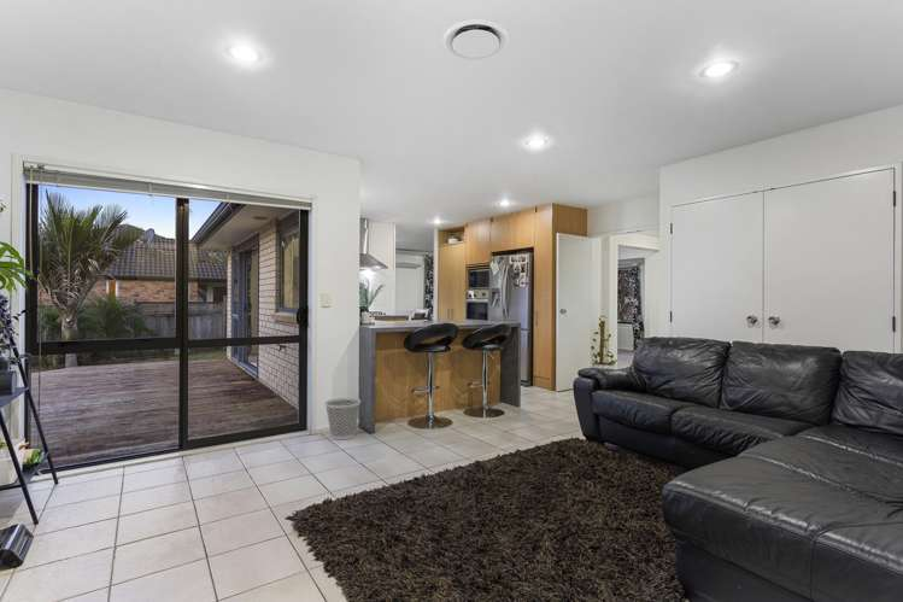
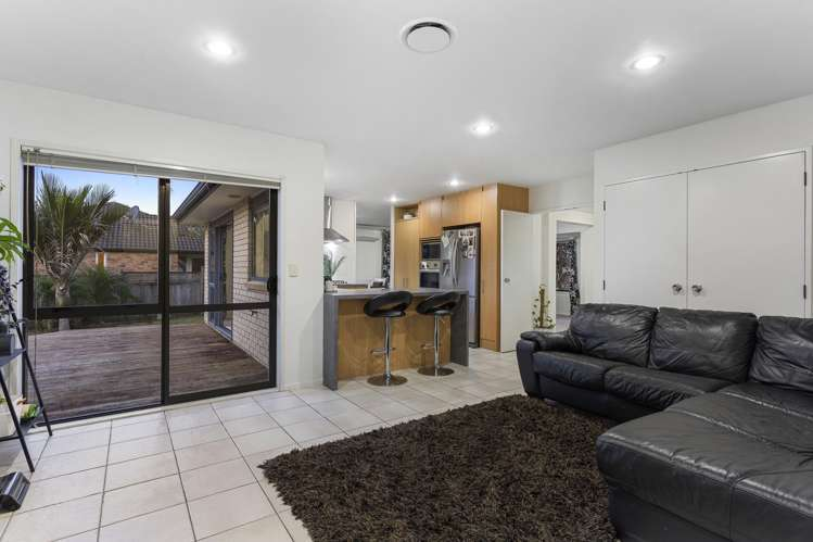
- wastebasket (342, 419)
